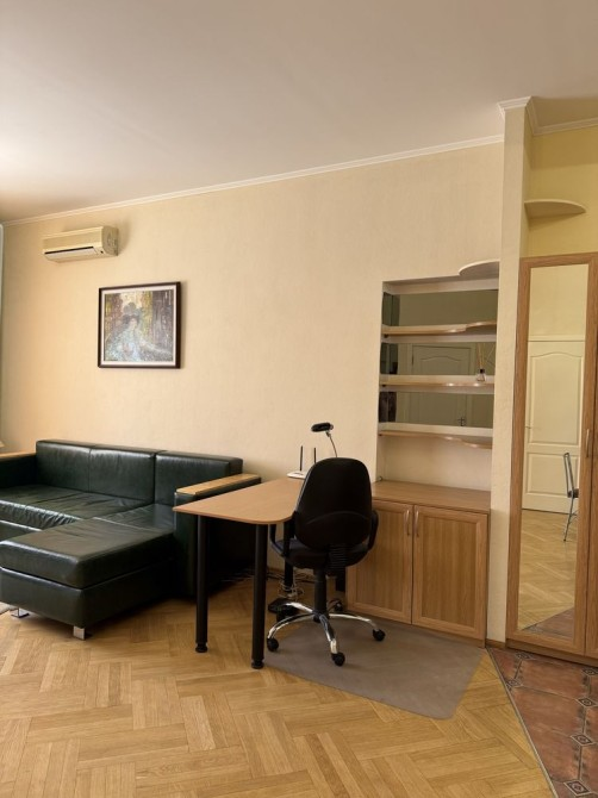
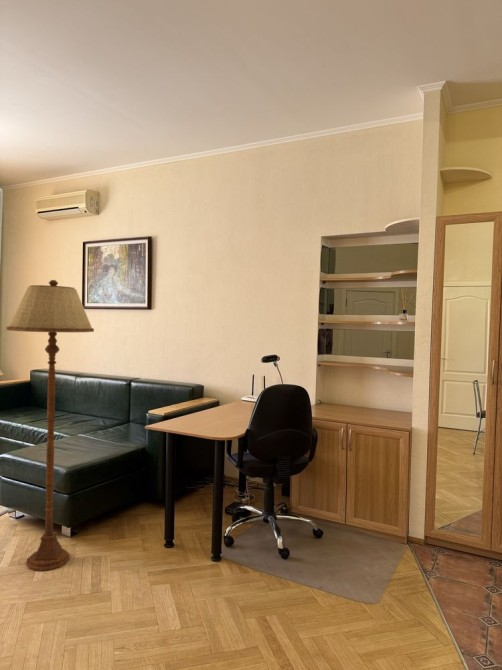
+ floor lamp (50, 421)
